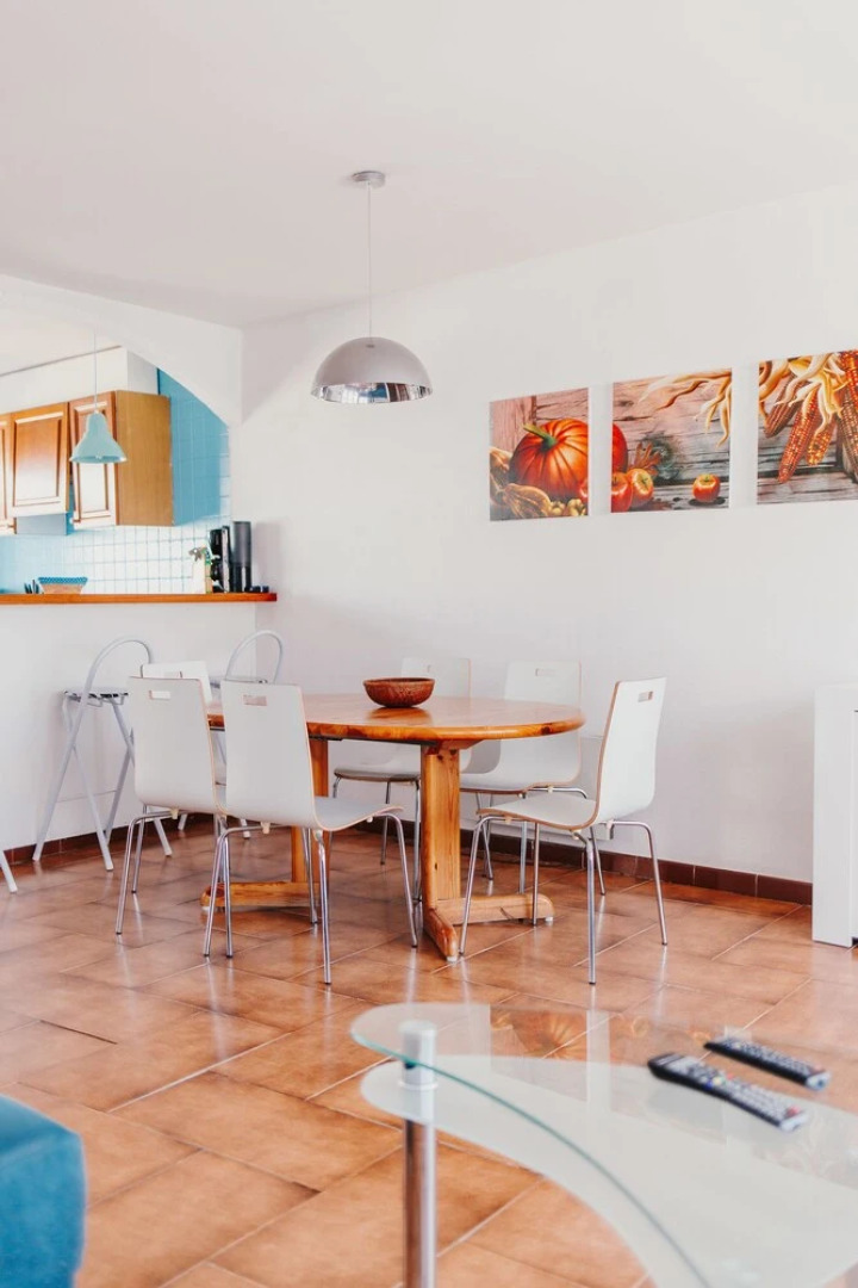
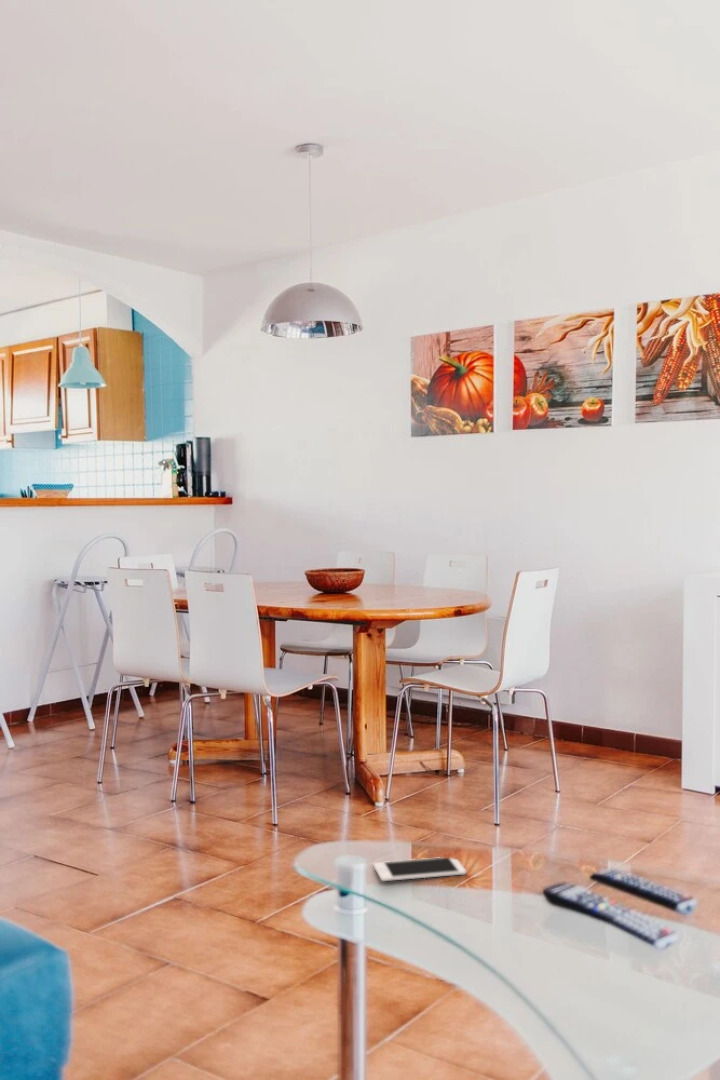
+ cell phone (419, 868)
